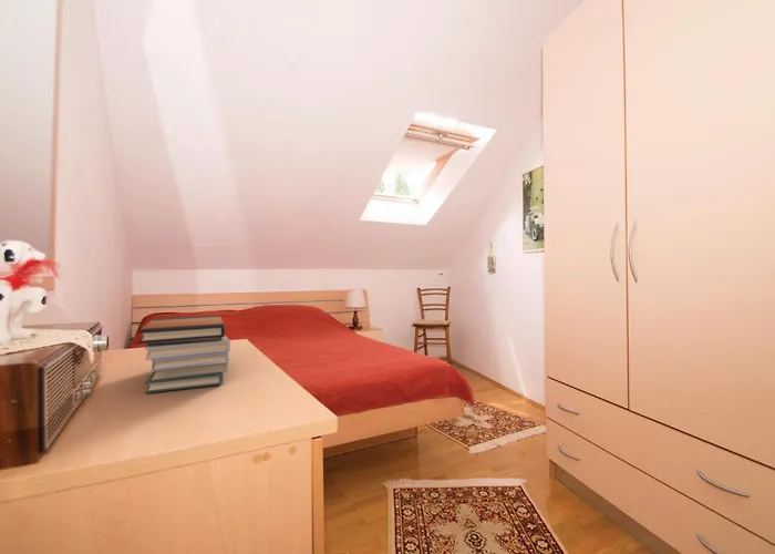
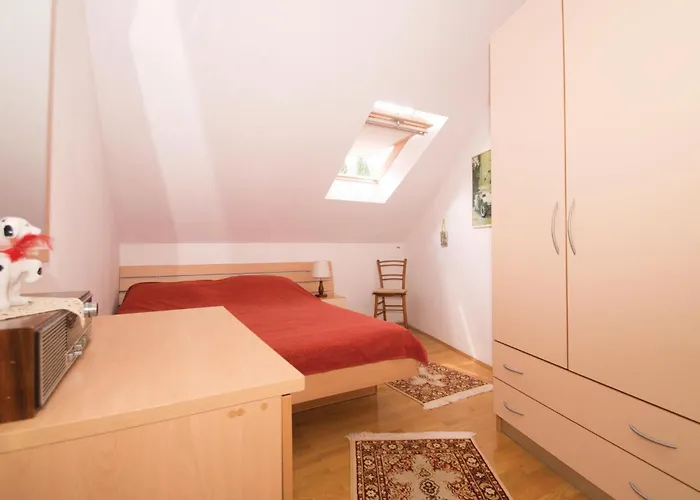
- book stack (188, 348)
